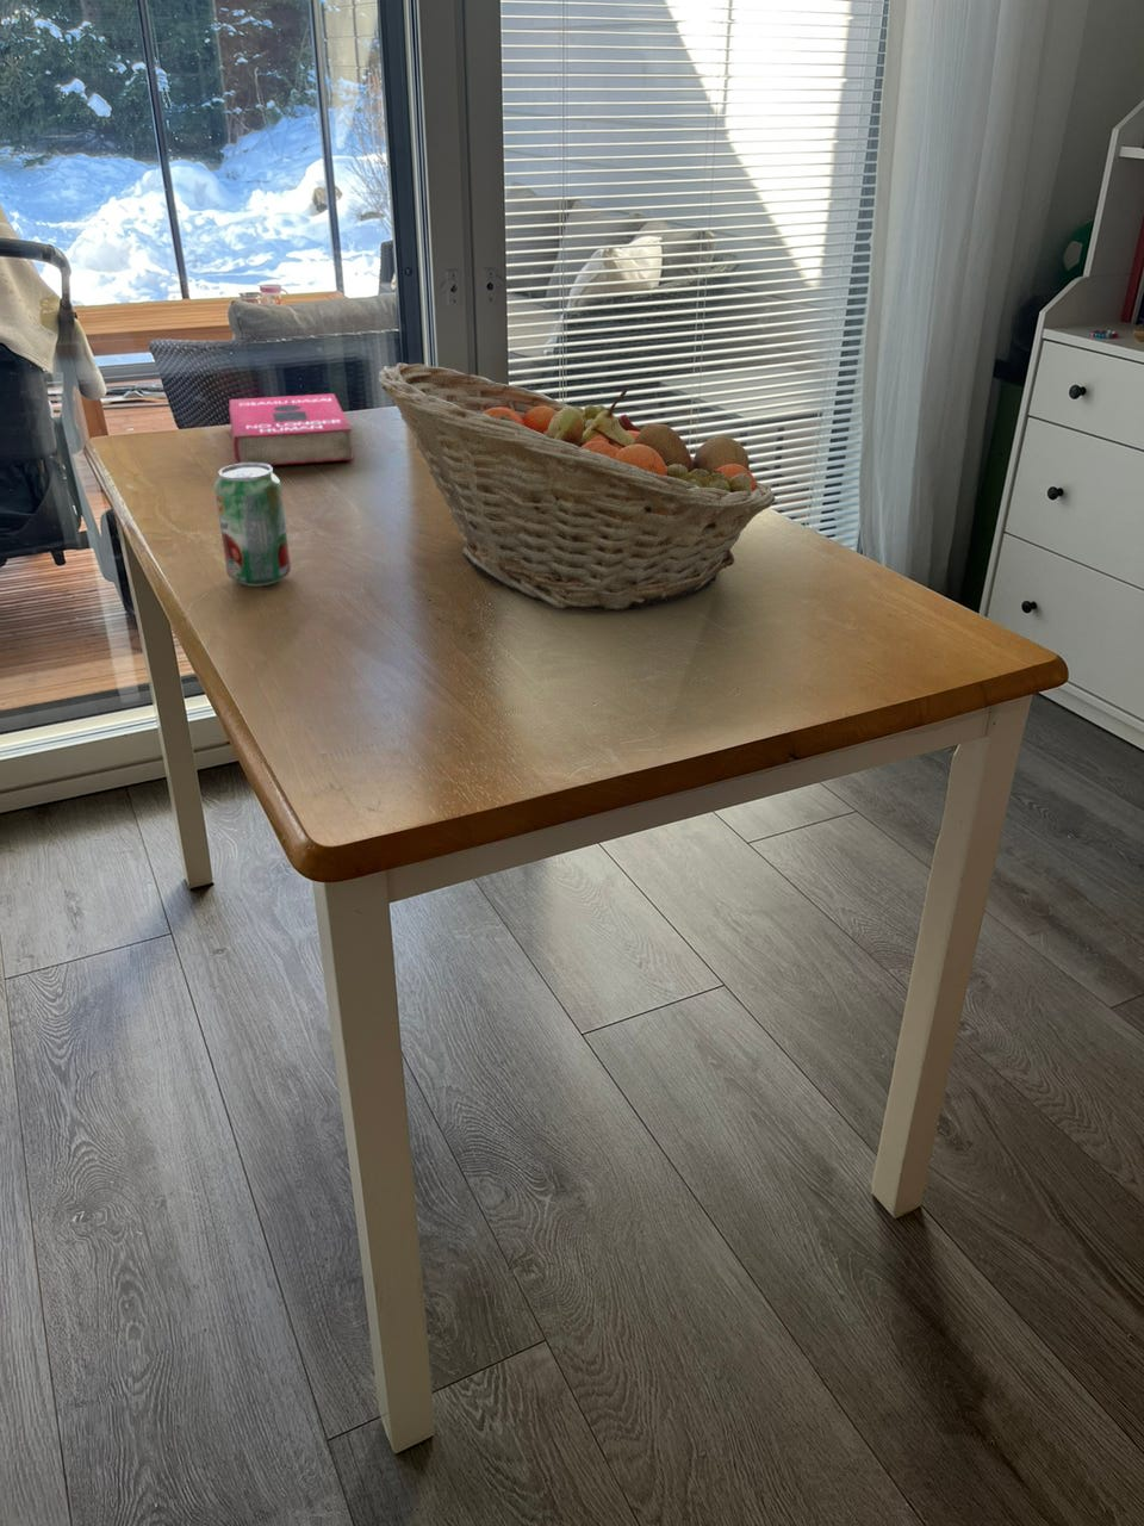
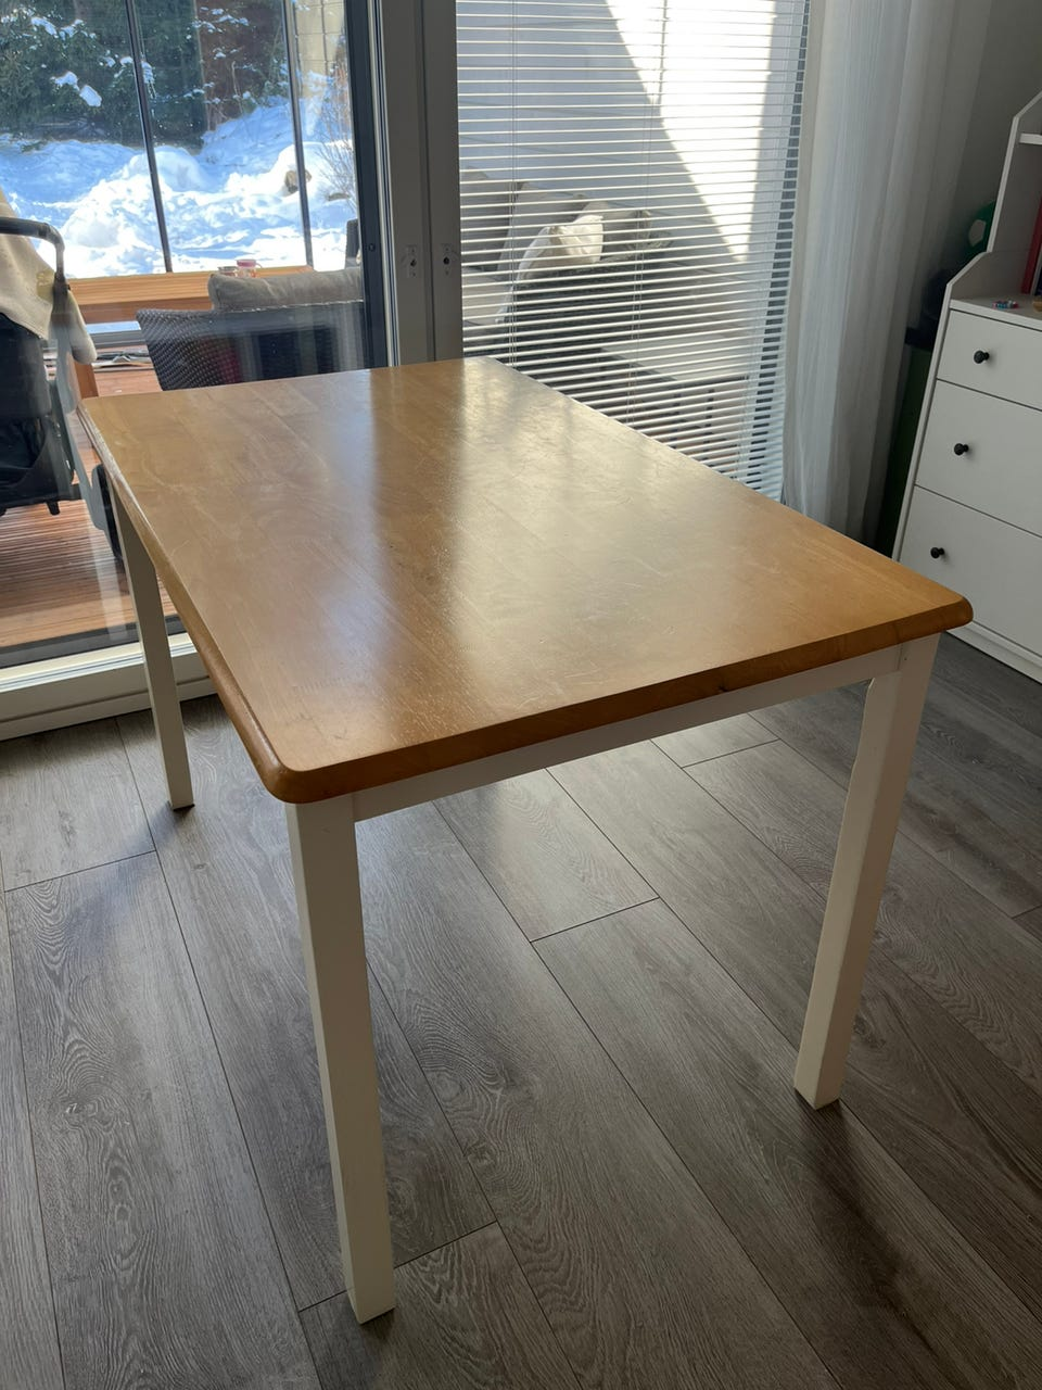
- book (287, 428)
- fruit basket (572, 467)
- beverage can (252, 525)
